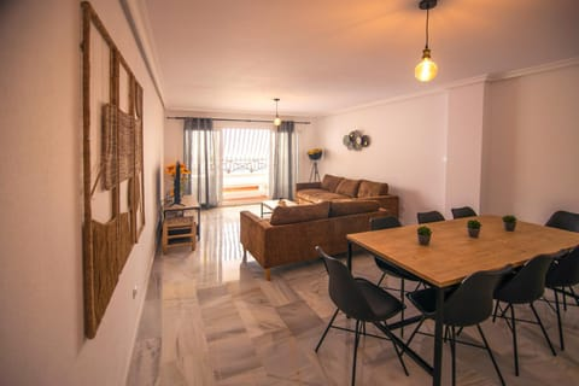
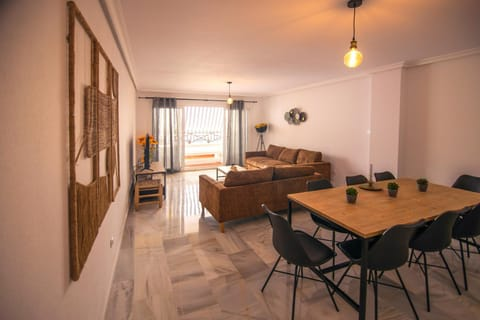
+ candle holder (370, 176)
